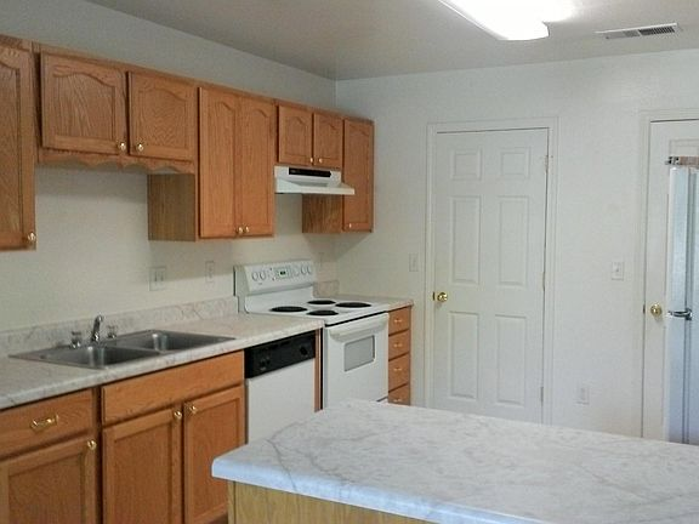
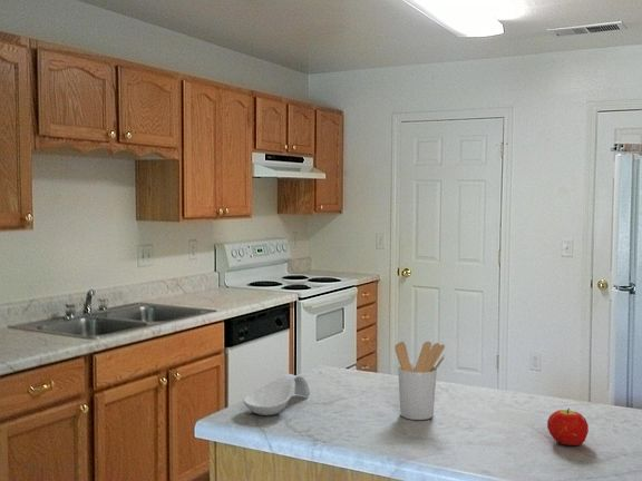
+ spoon rest (279, 392)
+ utensil holder (421, 377)
+ fruit (567, 425)
